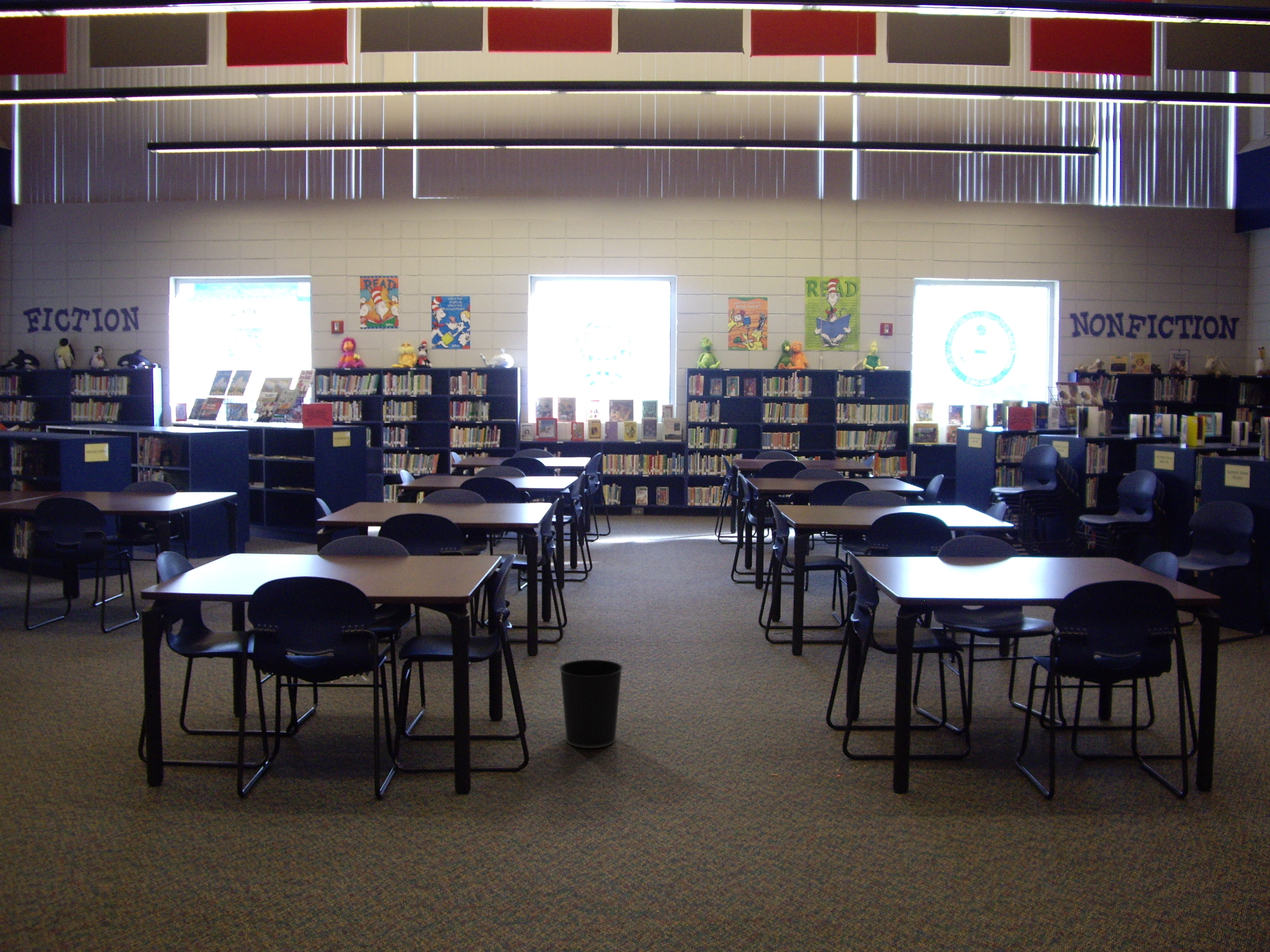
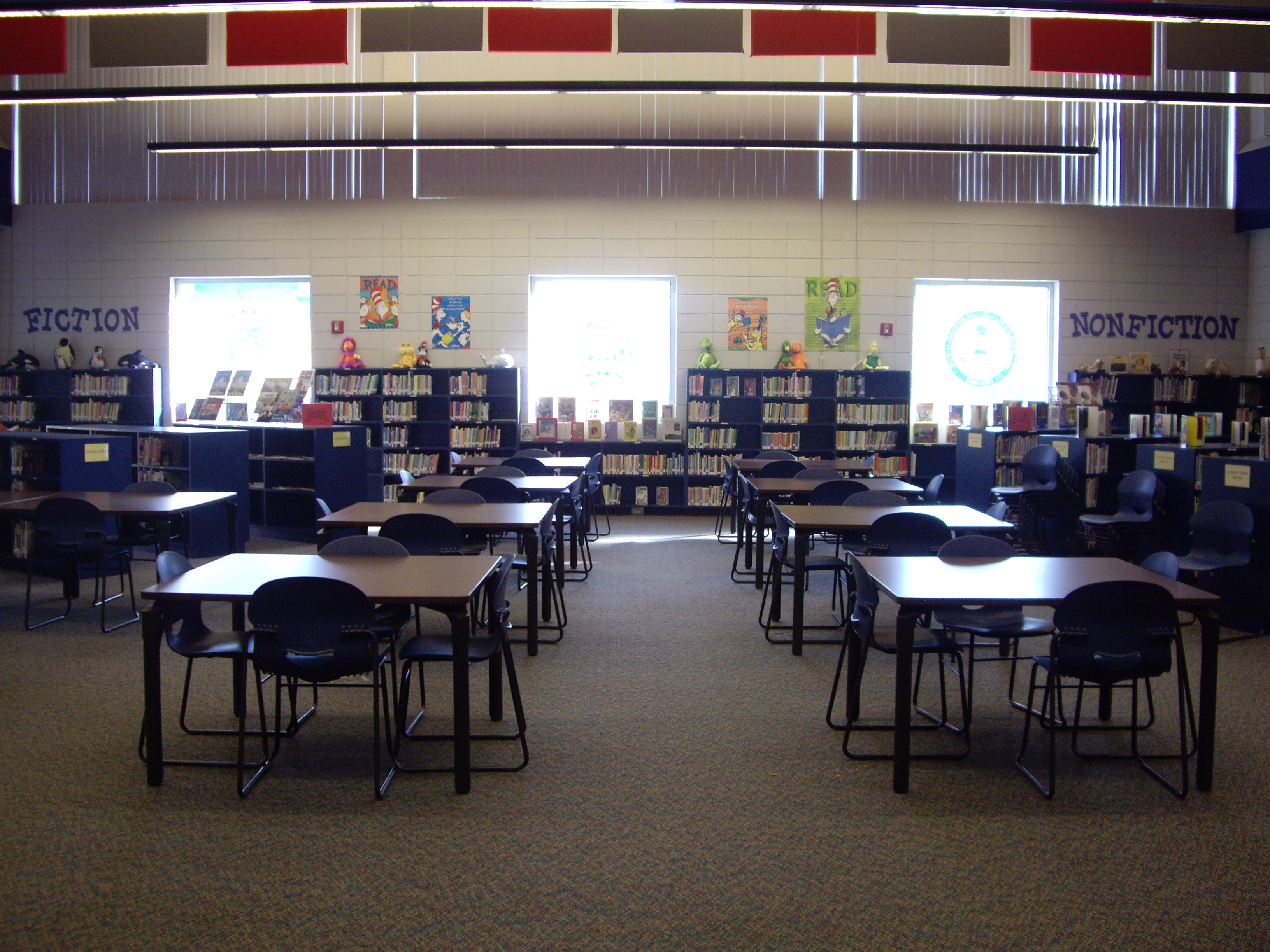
- wastebasket (591, 704)
